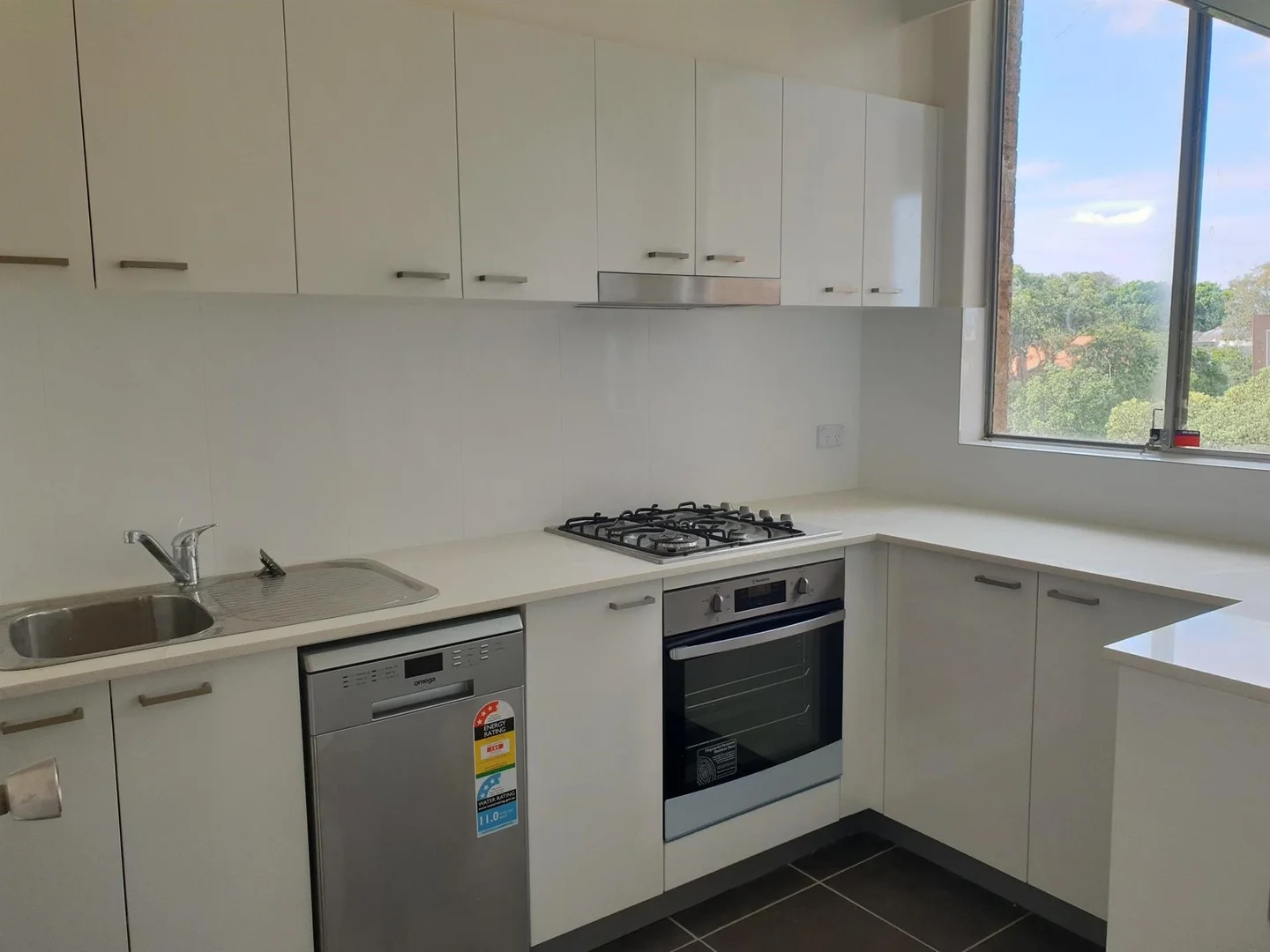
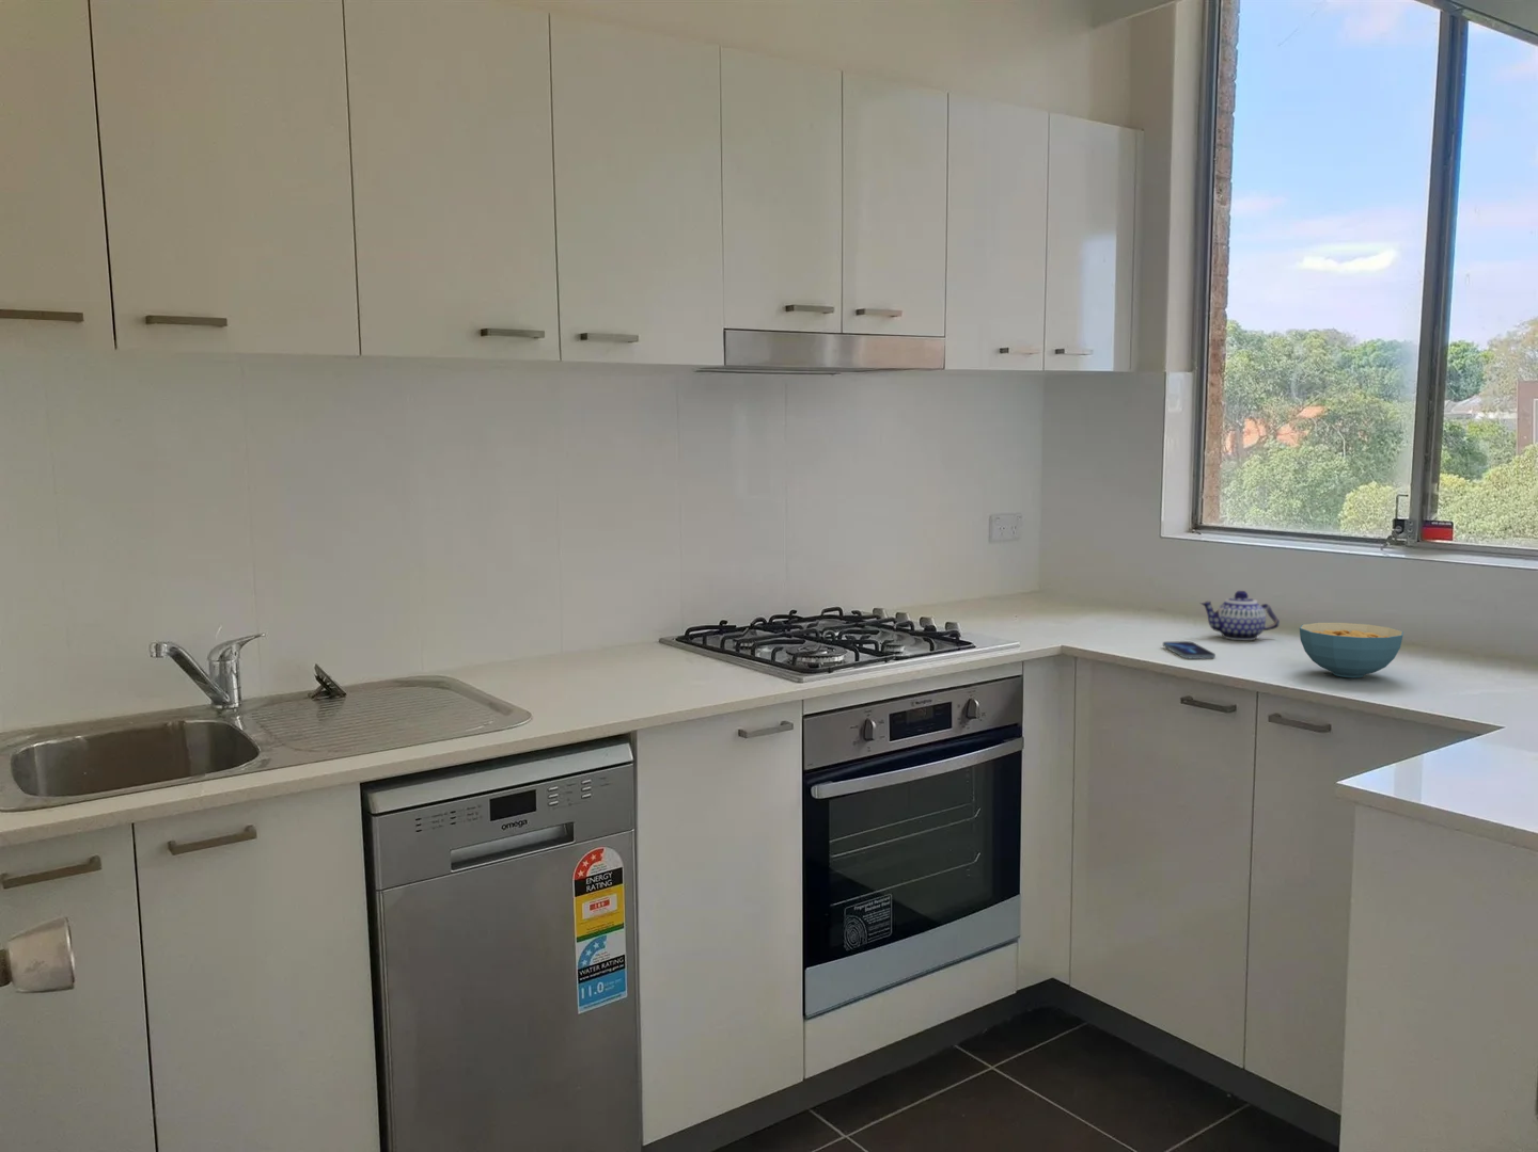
+ teapot (1239, 614)
+ smartphone (1188, 650)
+ cereal bowl (1349, 652)
